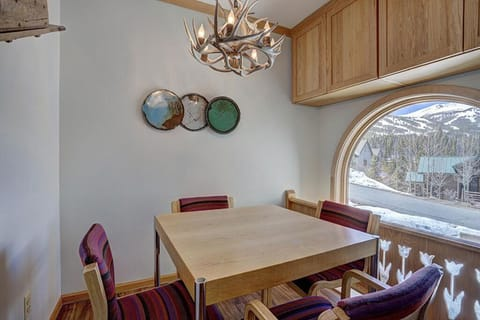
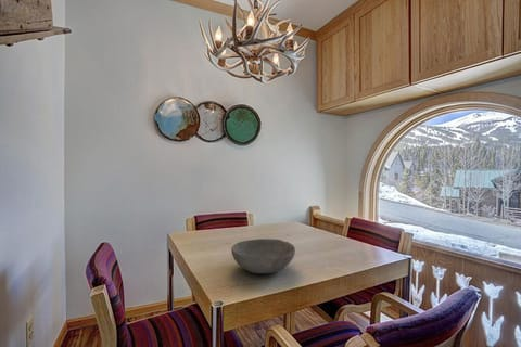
+ bowl (263, 258)
